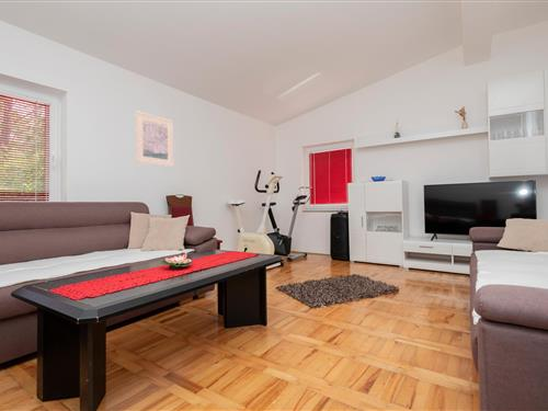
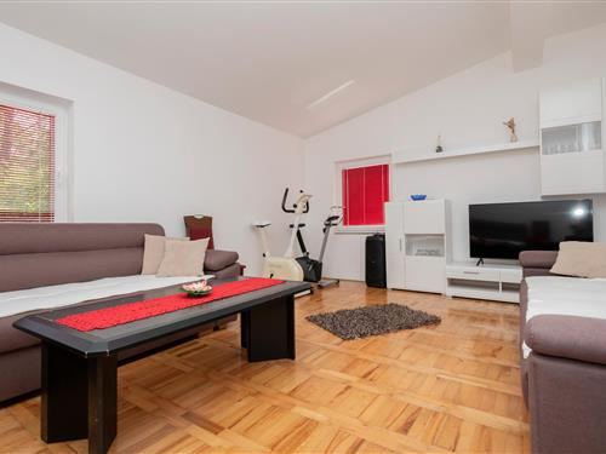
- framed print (155, 140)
